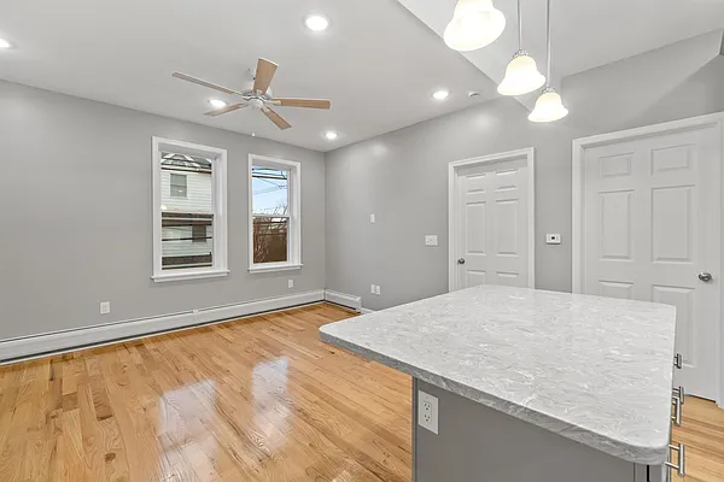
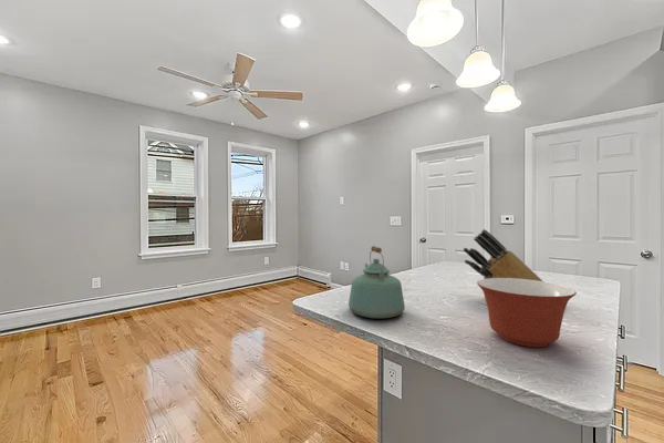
+ knife block (508, 265)
+ kettle (374, 278)
+ mixing bowl (522, 311)
